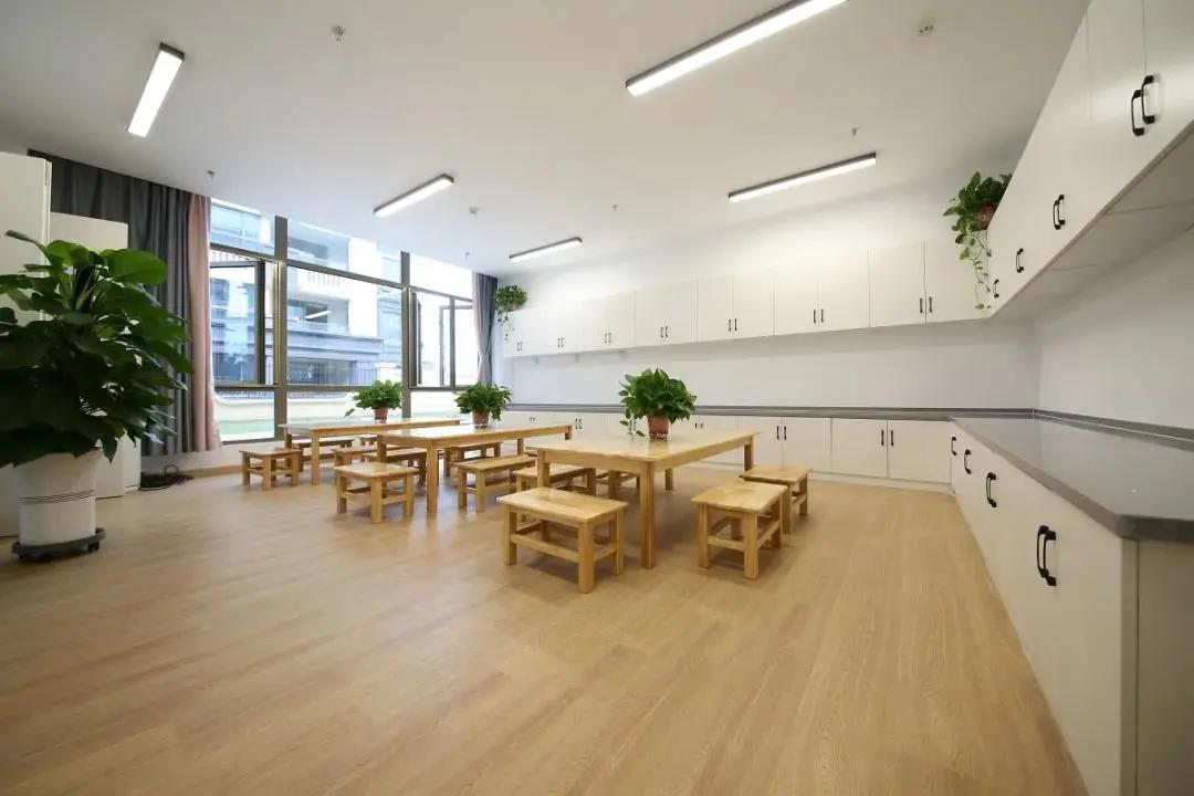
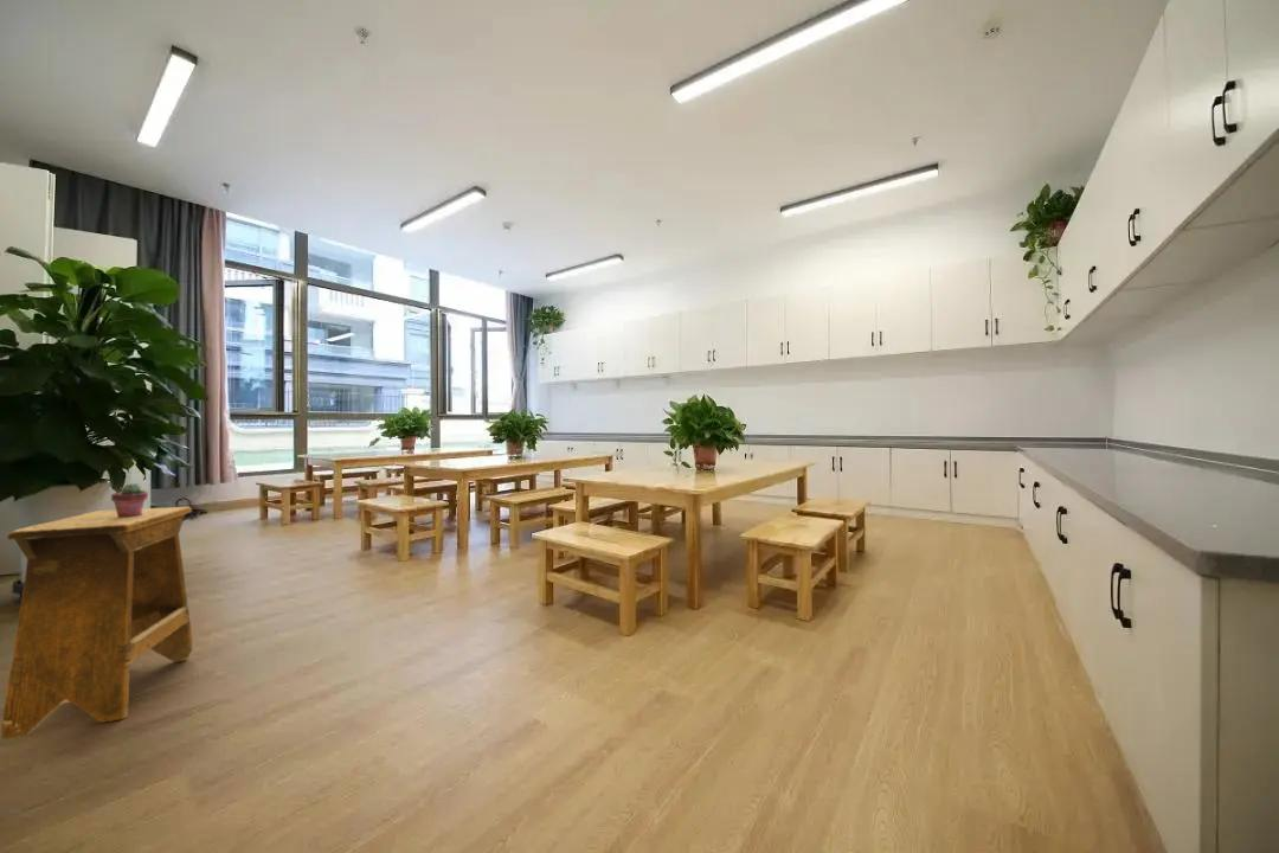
+ stool (113, 604)
+ potted succulent (129, 498)
